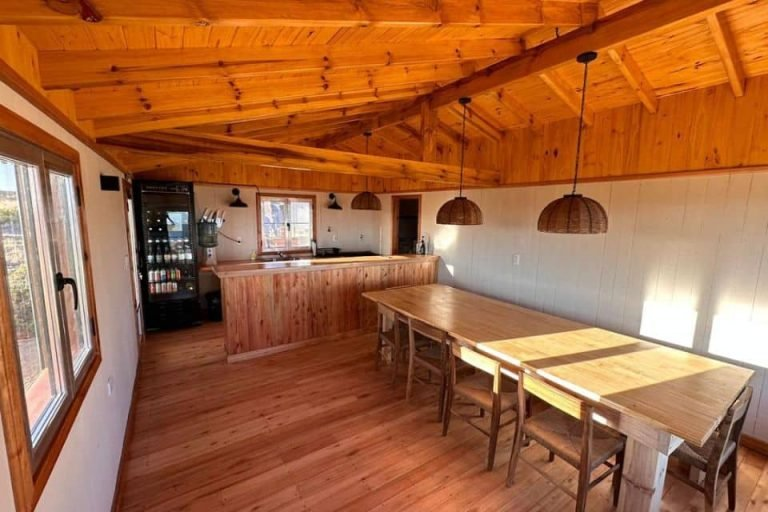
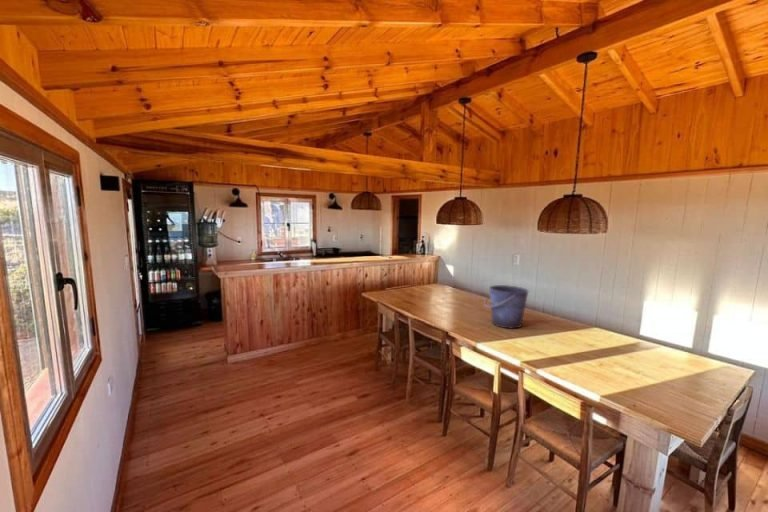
+ bucket (505, 306)
